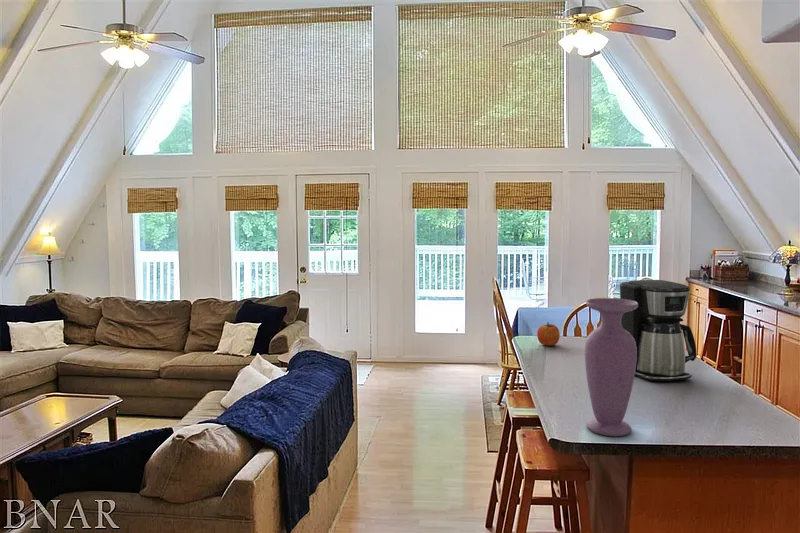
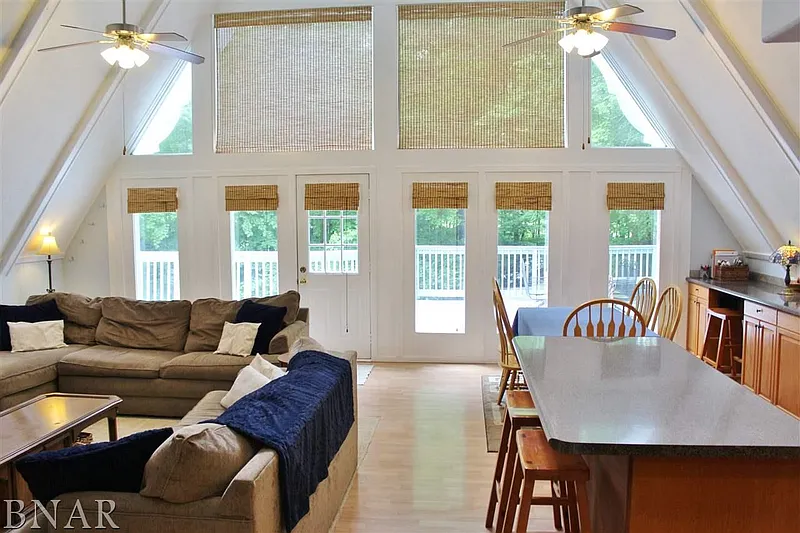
- vase (610, 366)
- coffee maker (655, 326)
- apple (548, 333)
